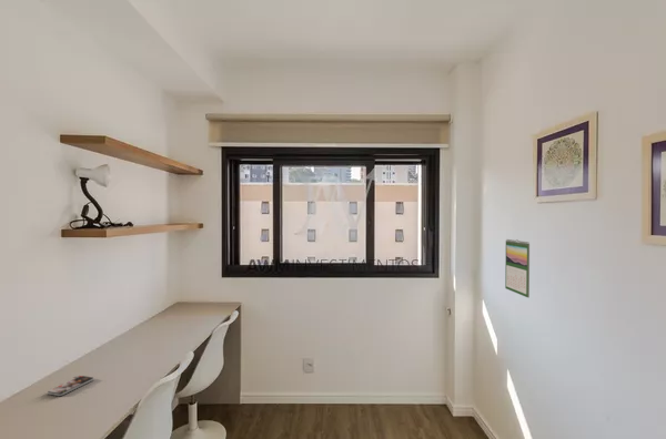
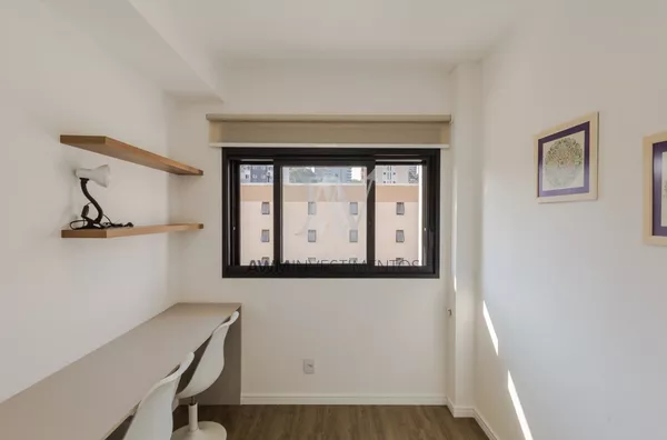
- calendar (516, 266)
- smartphone (71, 382)
